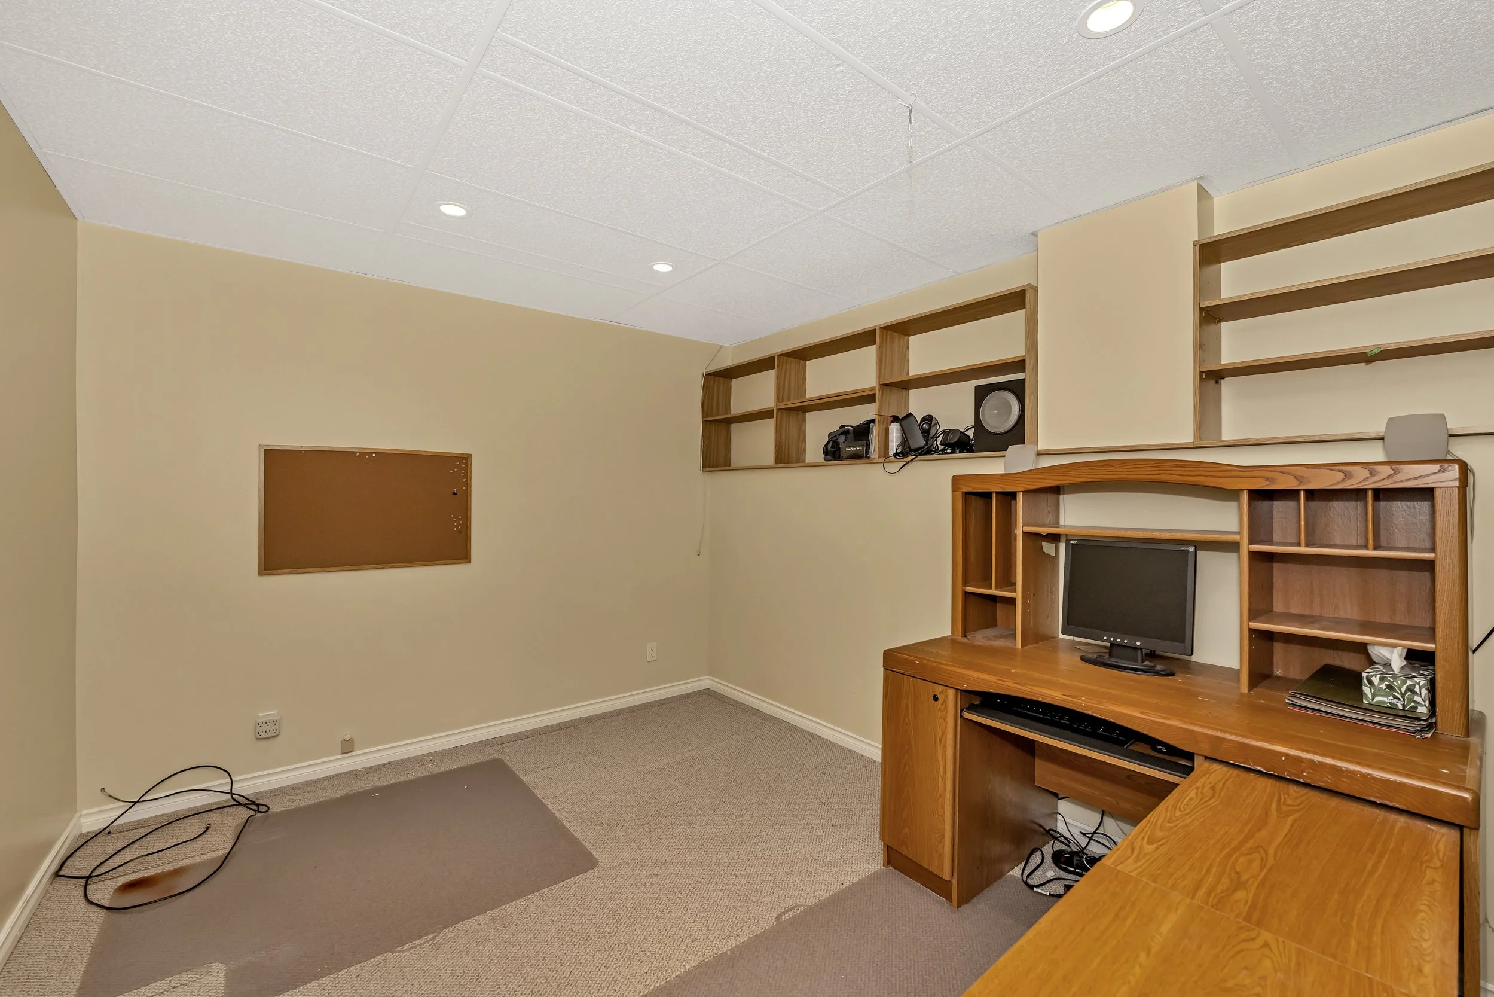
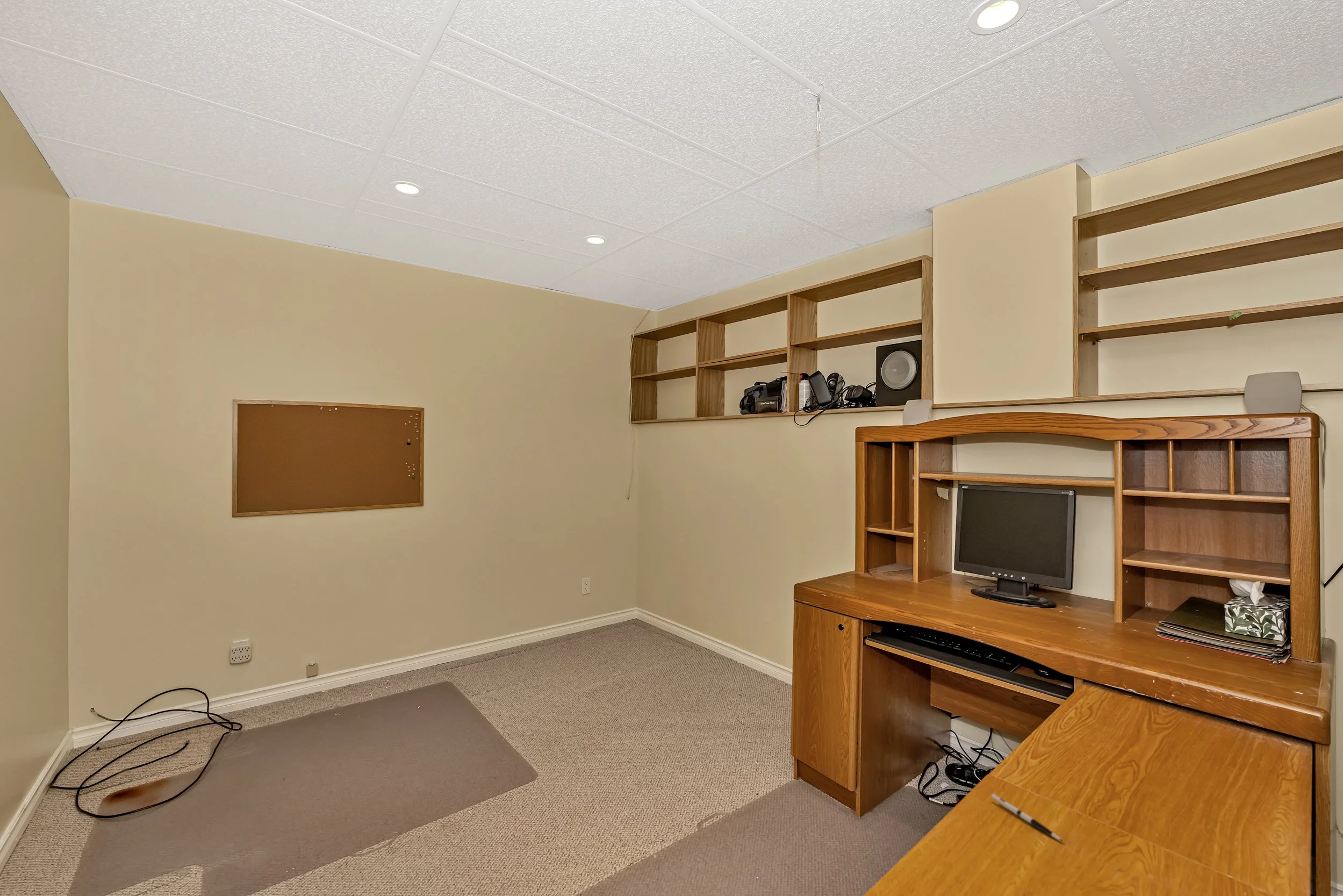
+ pen (1025, 816)
